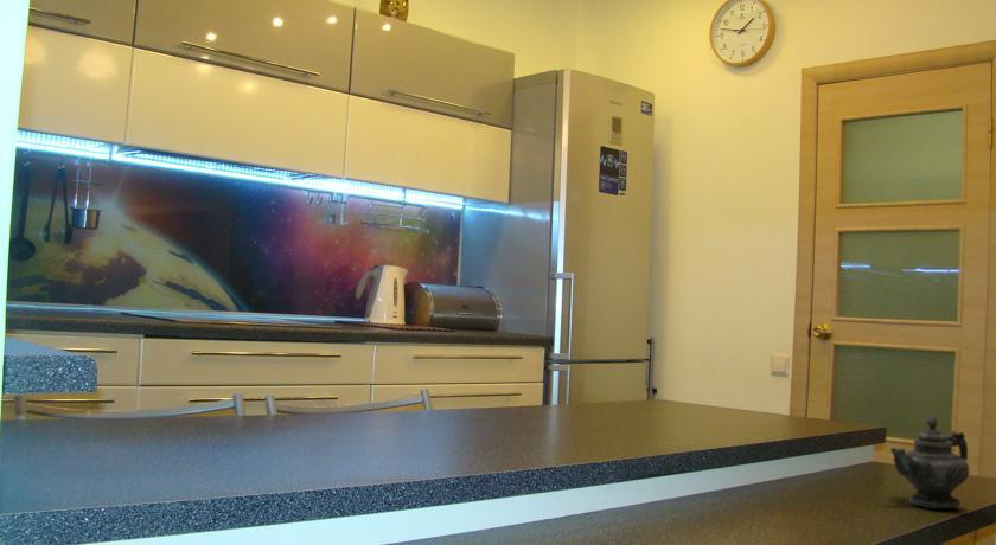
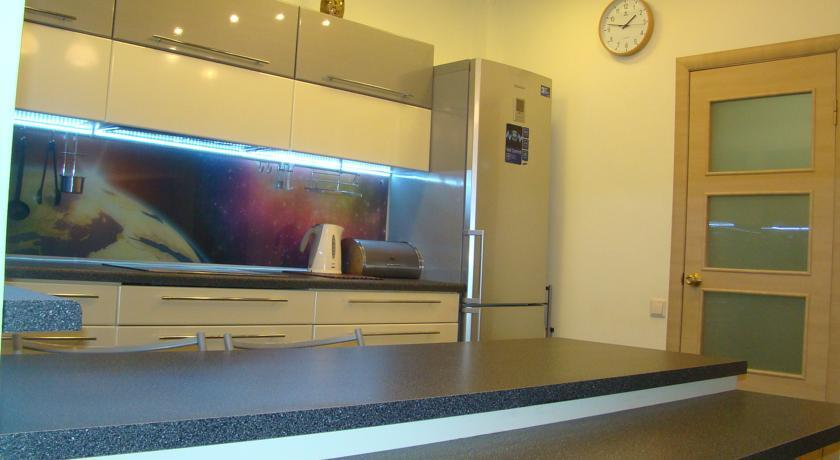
- teapot (931, 460)
